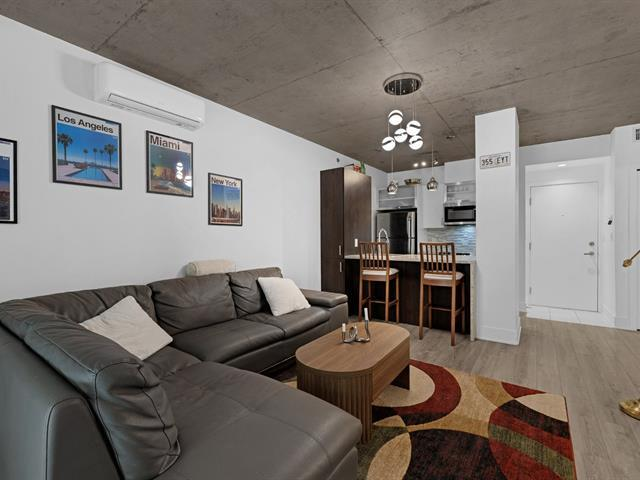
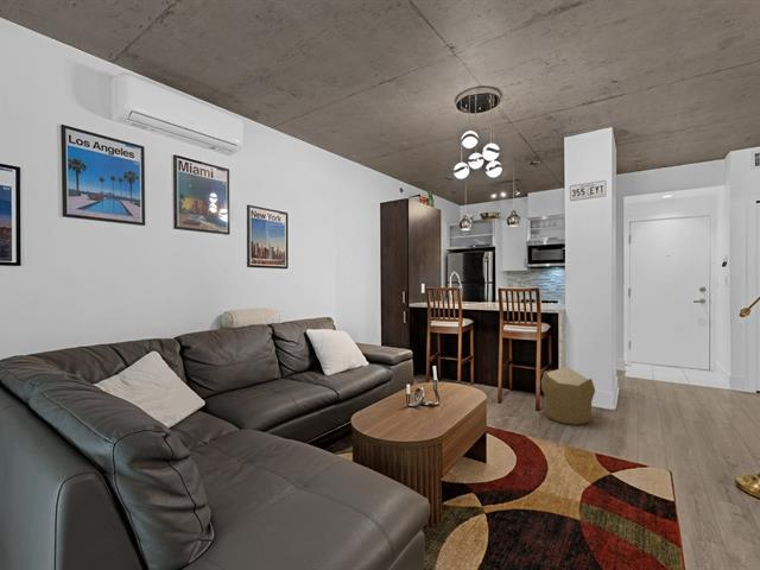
+ pouf (566, 392)
